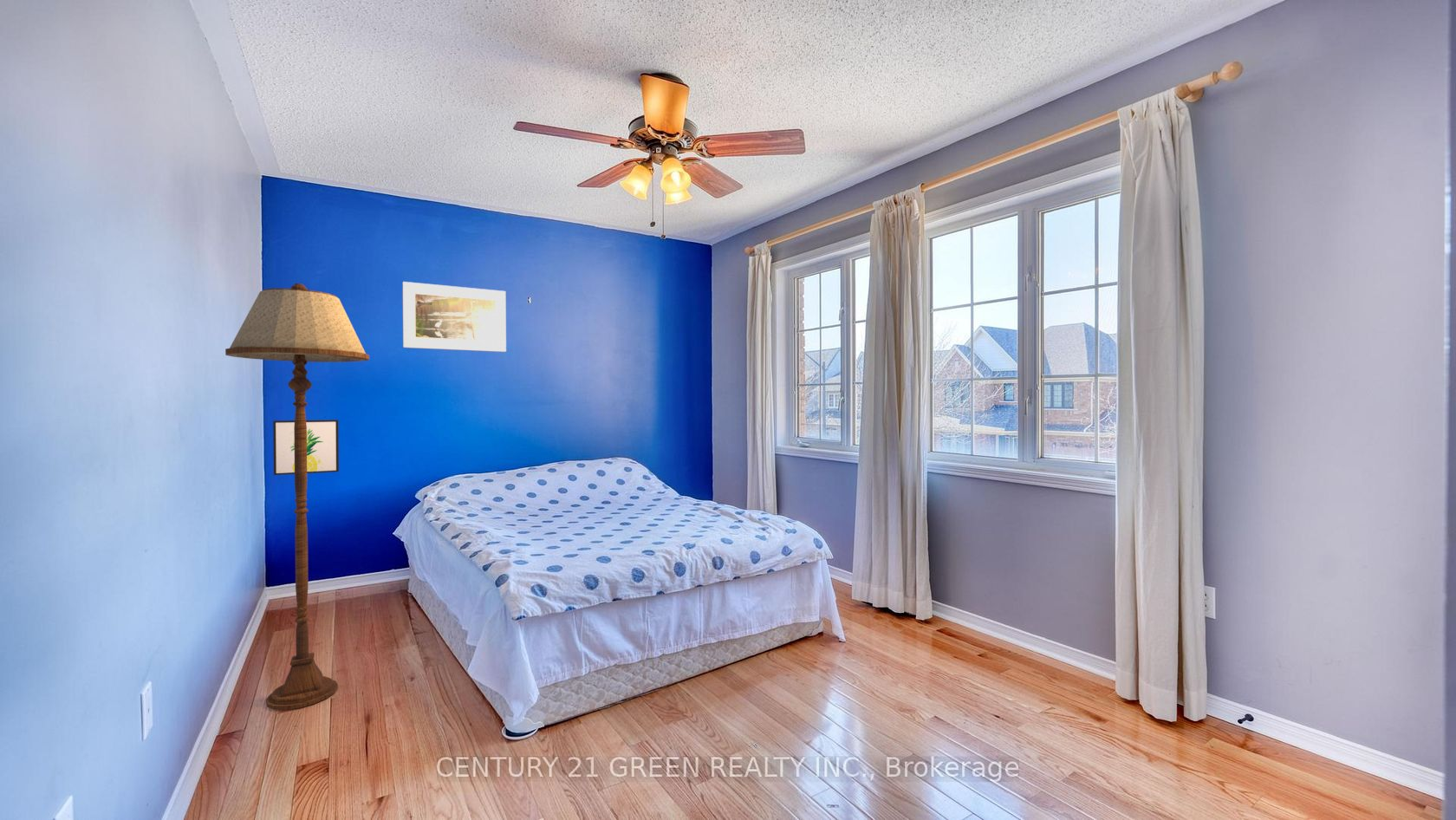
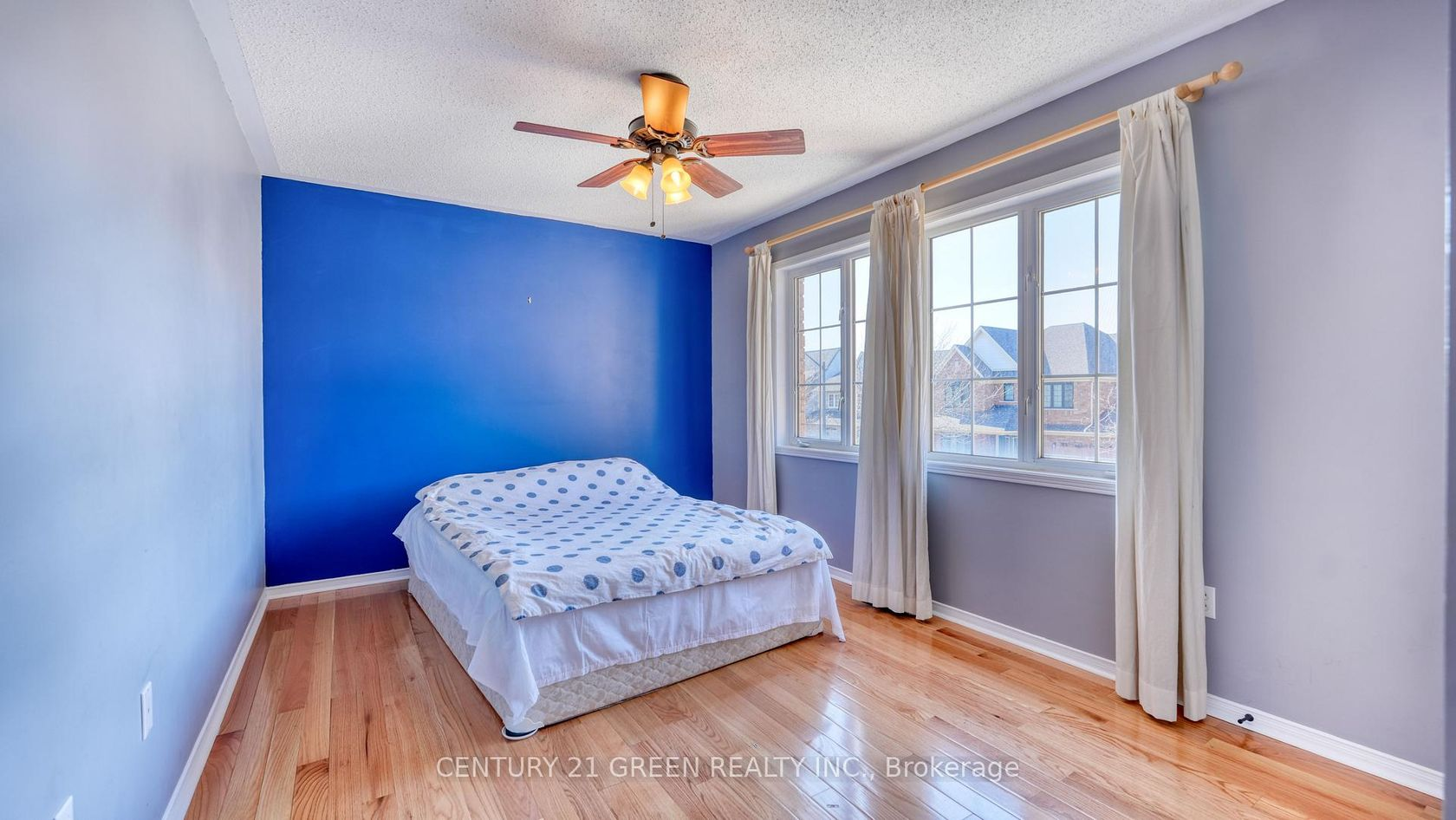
- wall art (307, 446)
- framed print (456, 318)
- floor lamp (302, 489)
